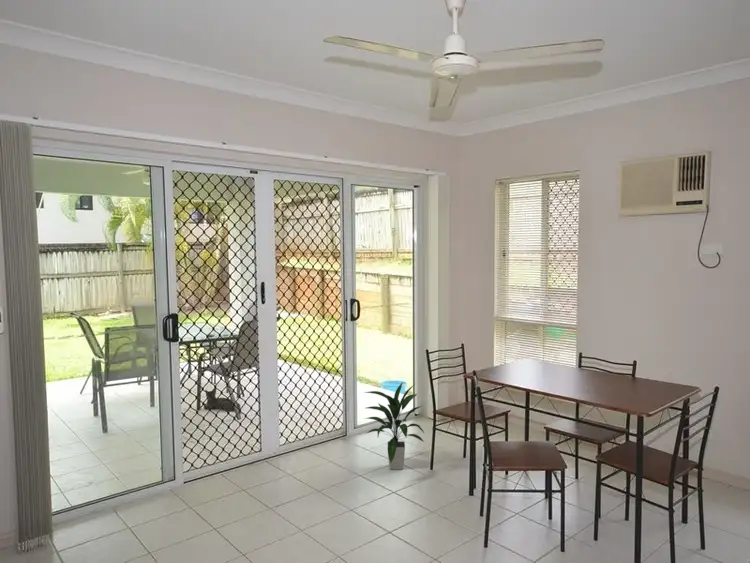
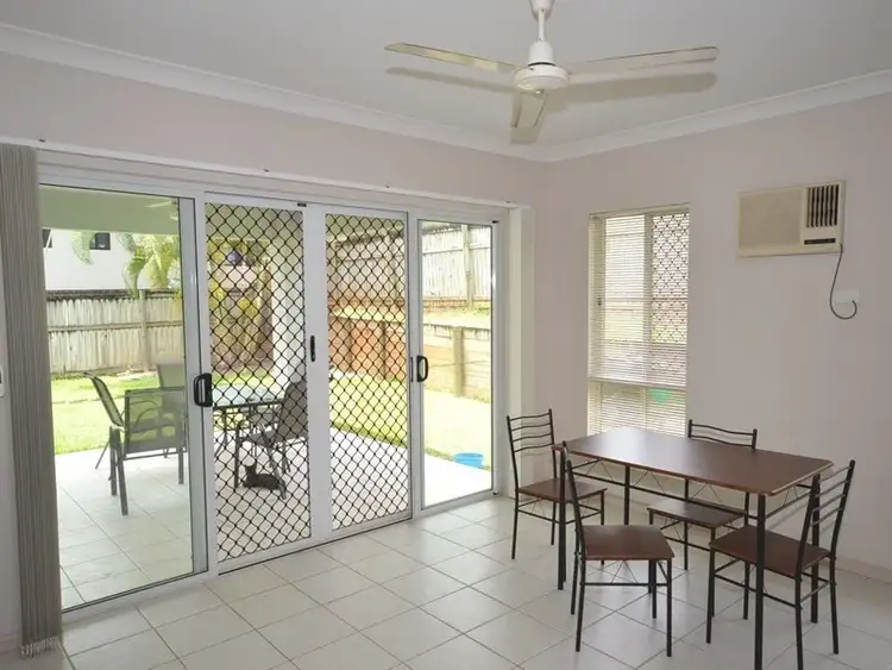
- indoor plant (394, 425)
